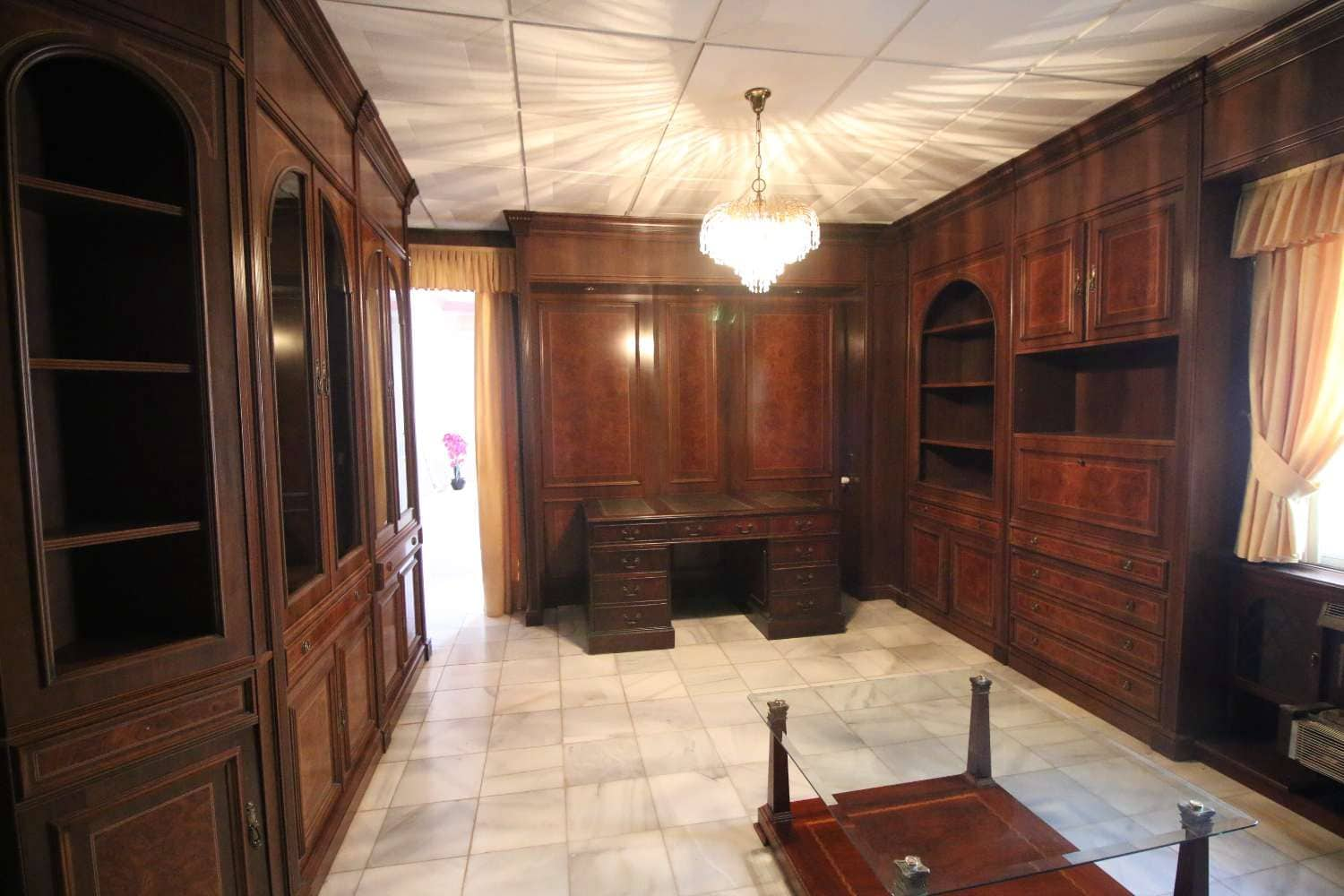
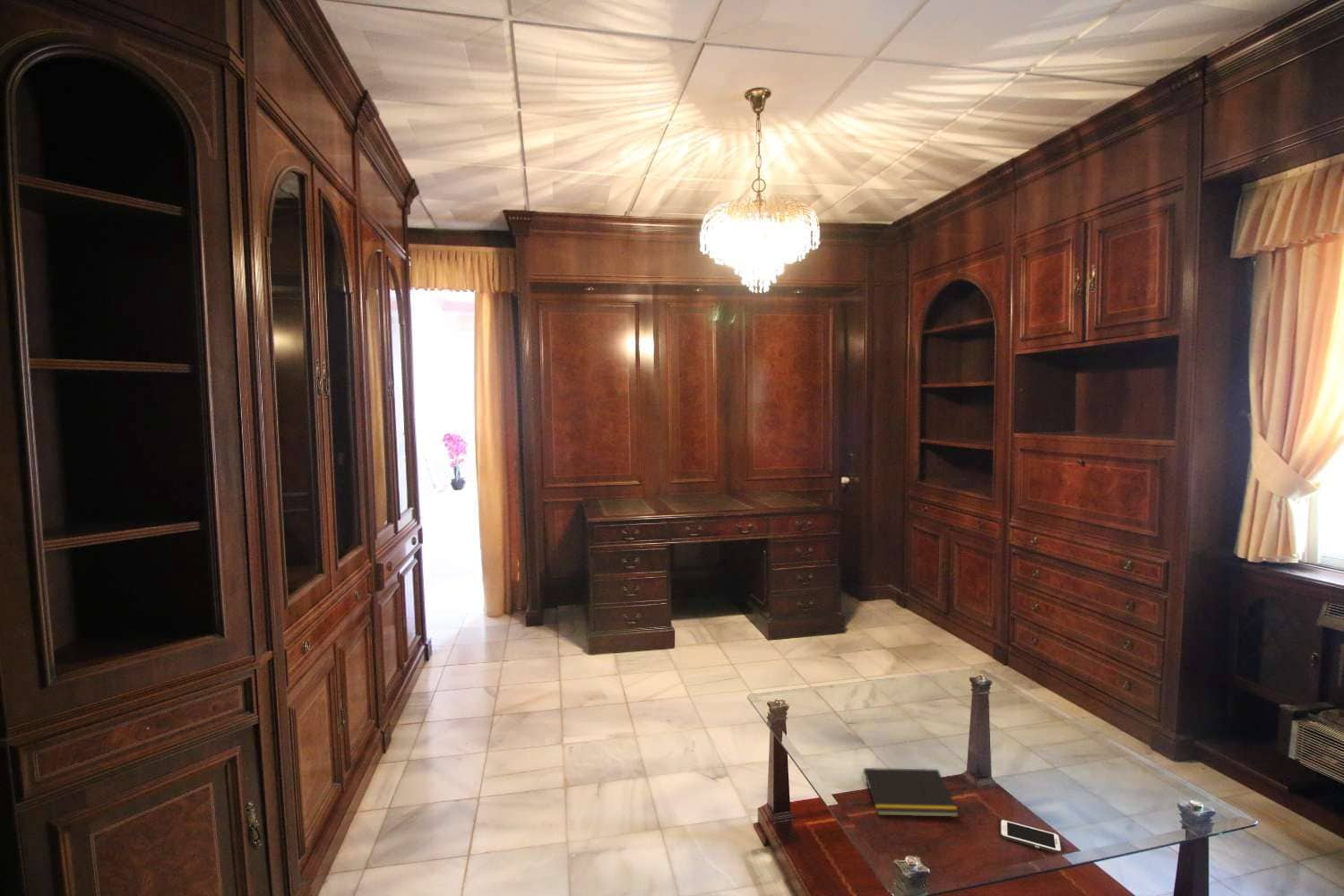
+ notepad (909, 791)
+ cell phone (1030, 836)
